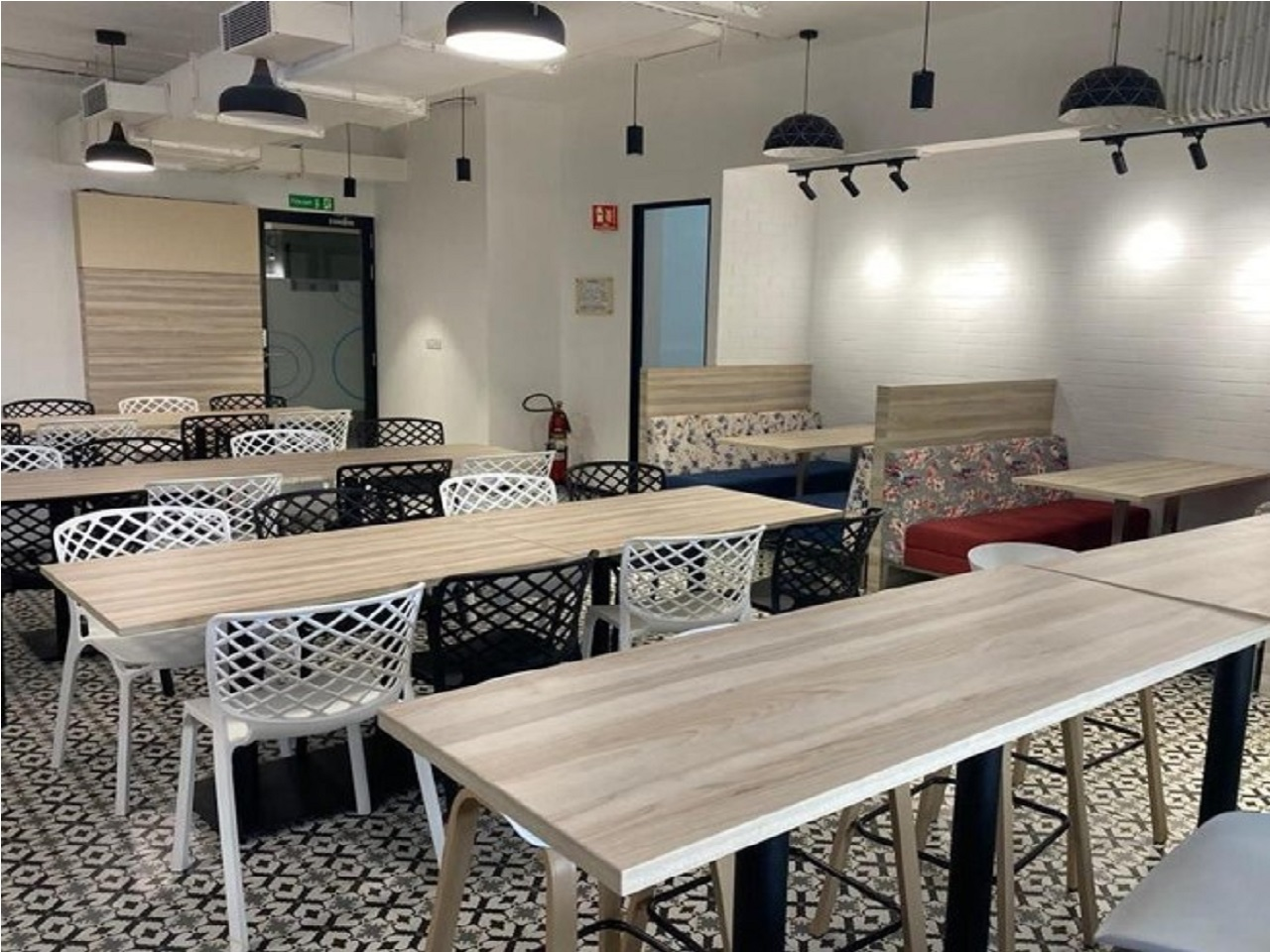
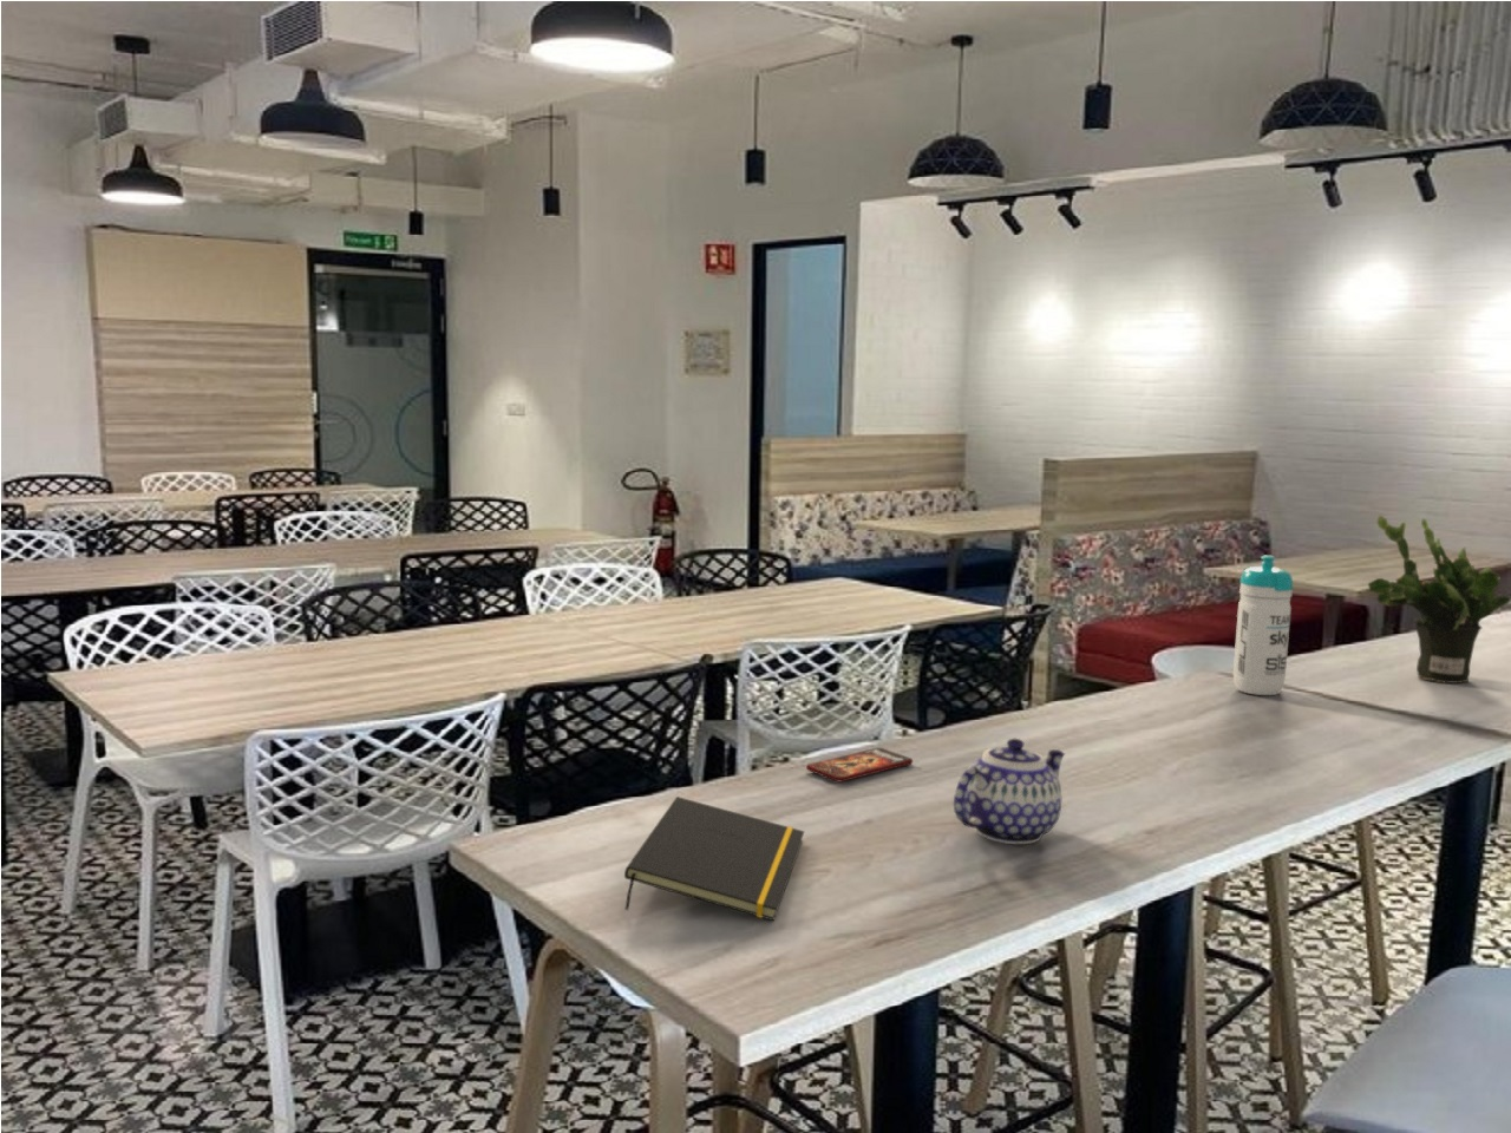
+ notepad (720, 852)
+ teapot (1010, 785)
+ smartphone (859, 764)
+ water bottle (1264, 624)
+ potted plant (1422, 600)
